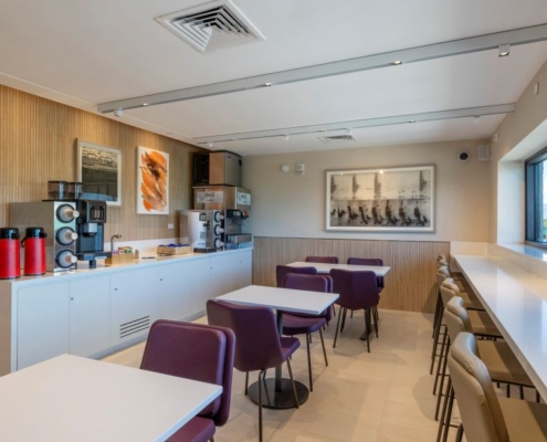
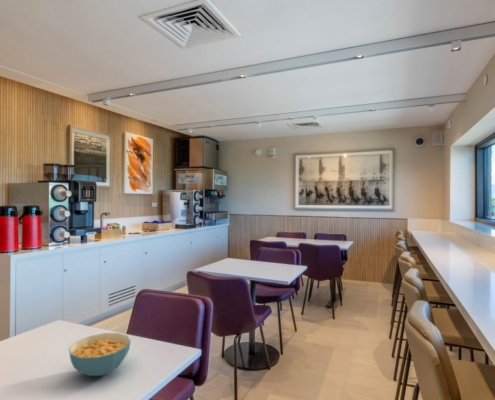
+ cereal bowl (100, 358)
